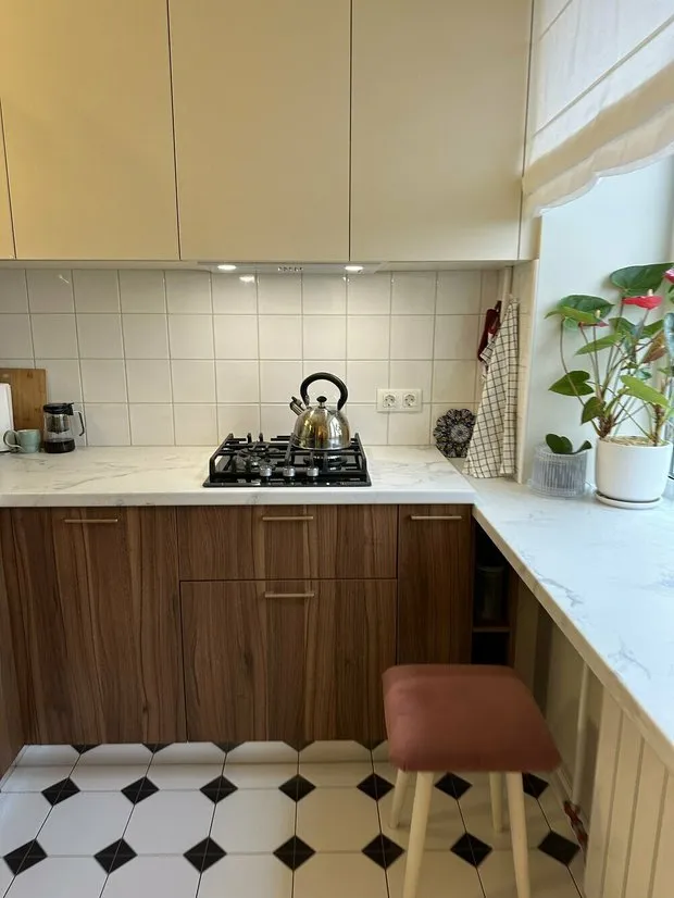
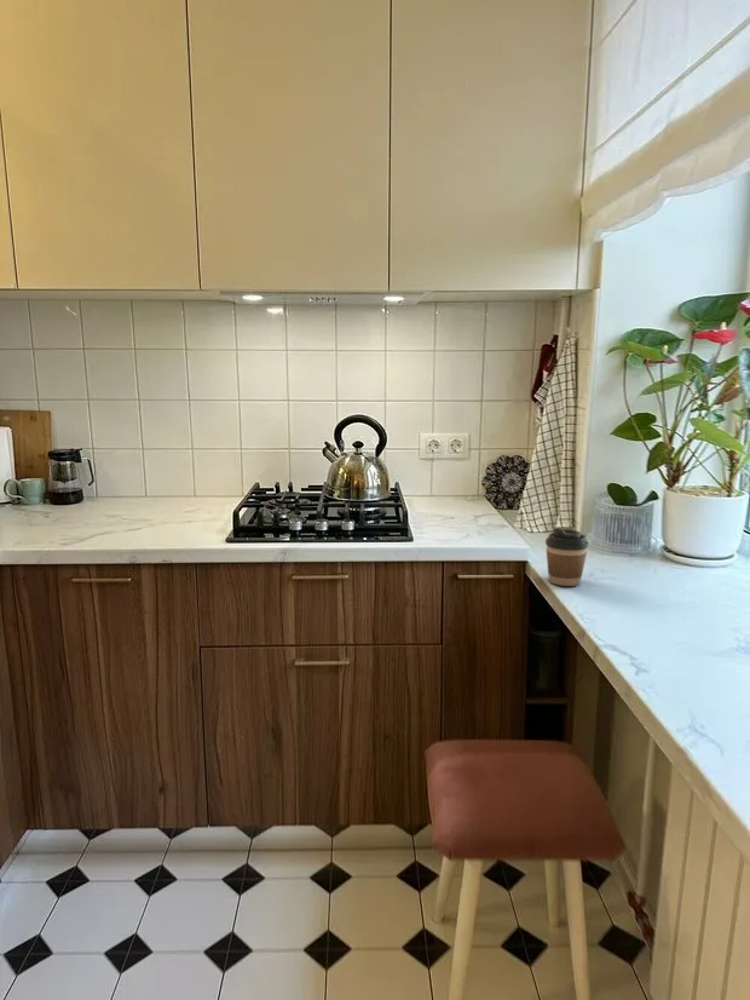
+ coffee cup (565, 554)
